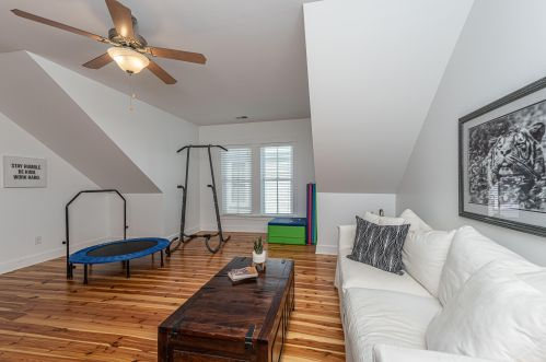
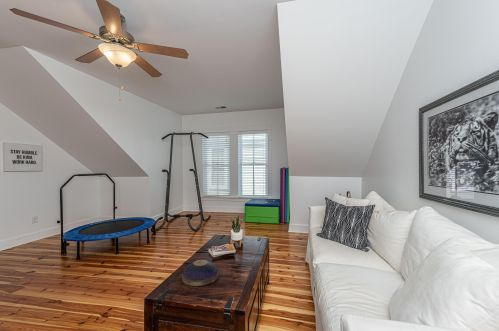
+ decorative bowl (200, 269)
